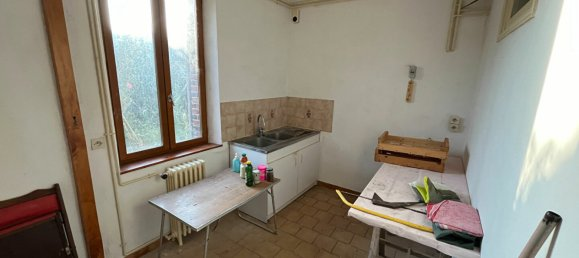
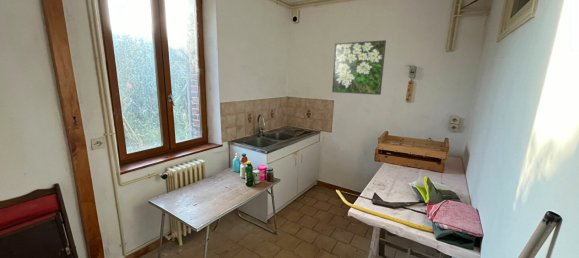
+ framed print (357, 68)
